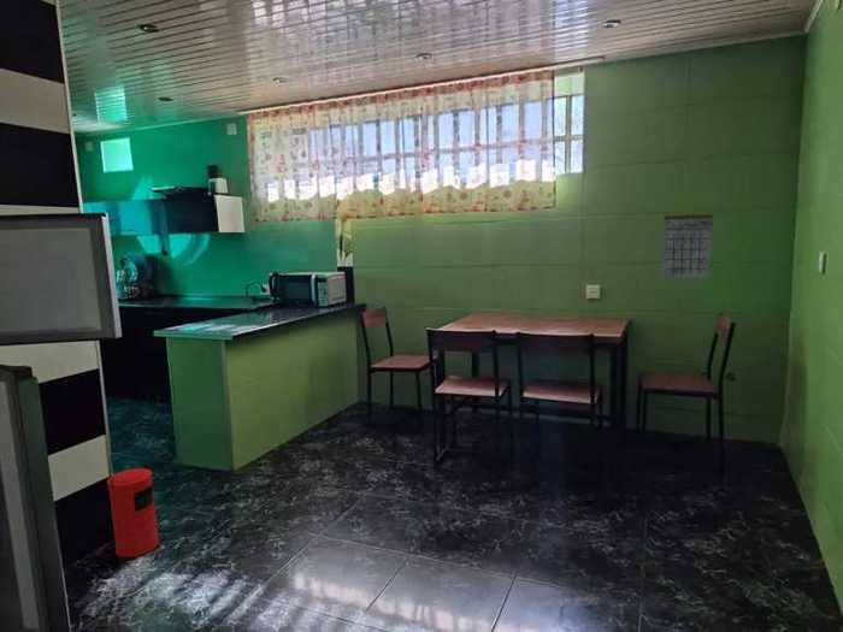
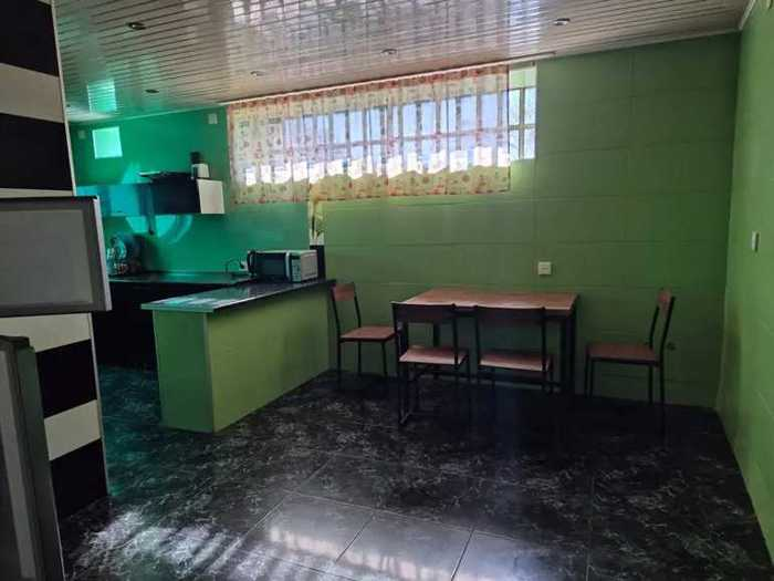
- calendar (686, 238)
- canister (131, 500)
